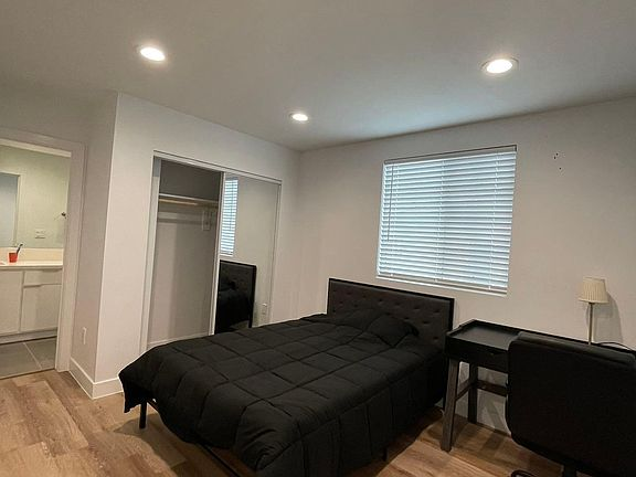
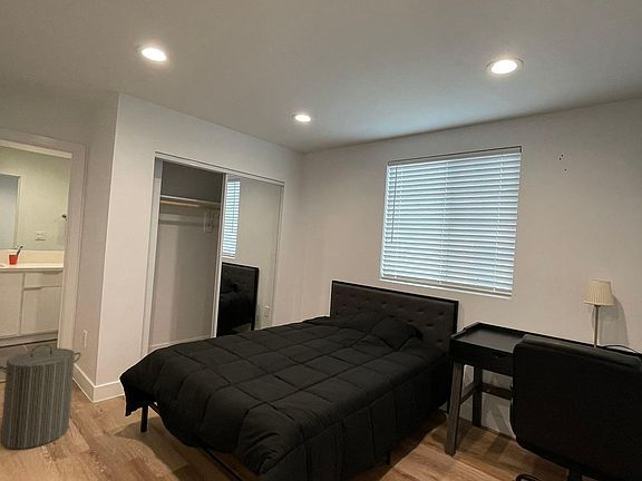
+ laundry hamper (39, 389)
